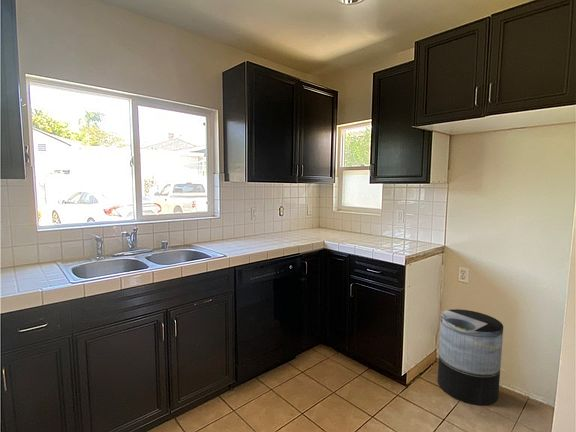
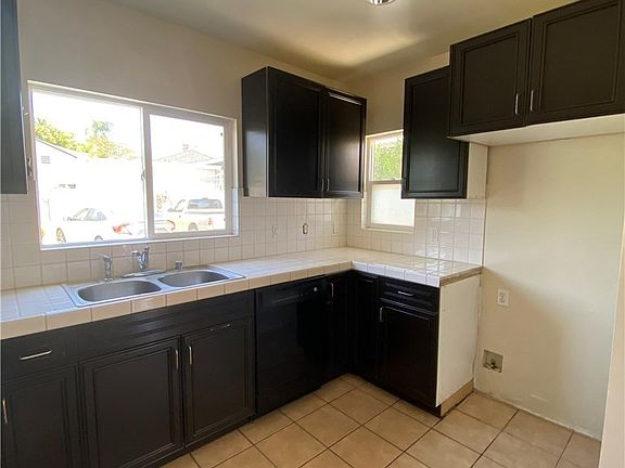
- trash can (468, 353)
